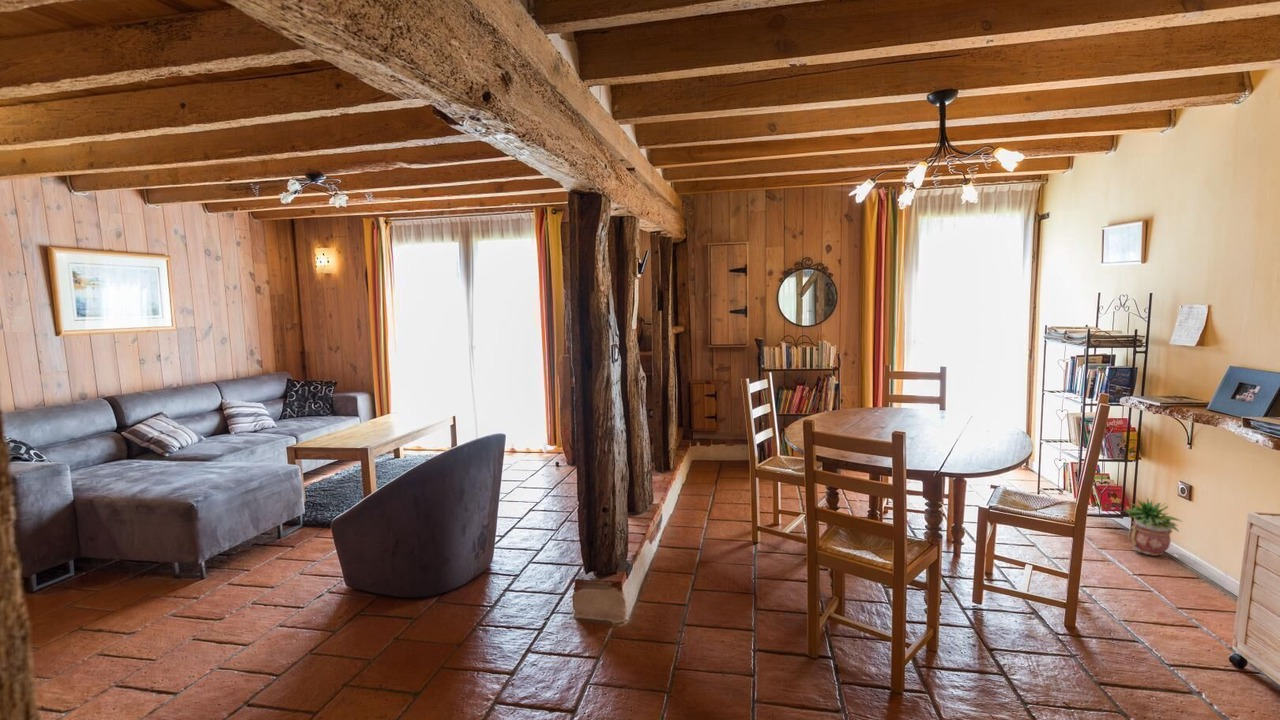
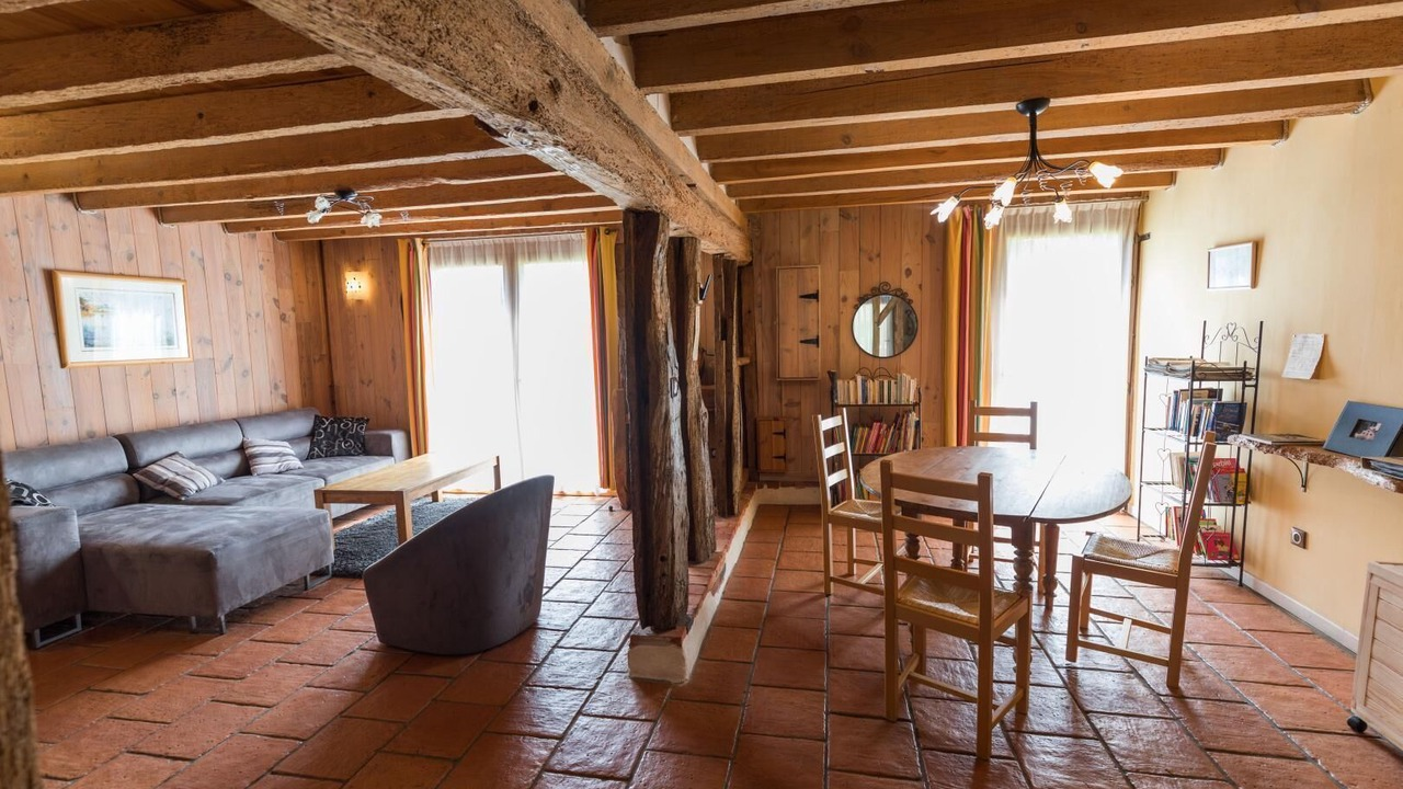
- potted plant (1152, 526)
